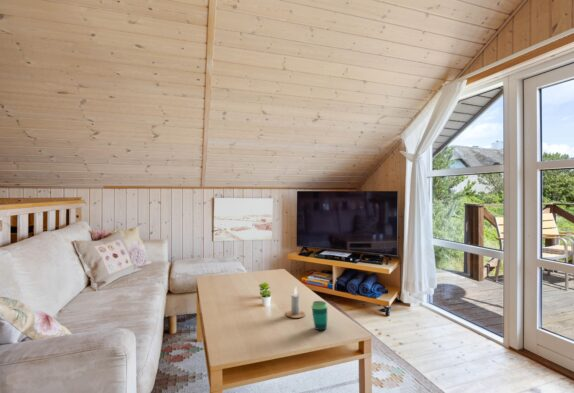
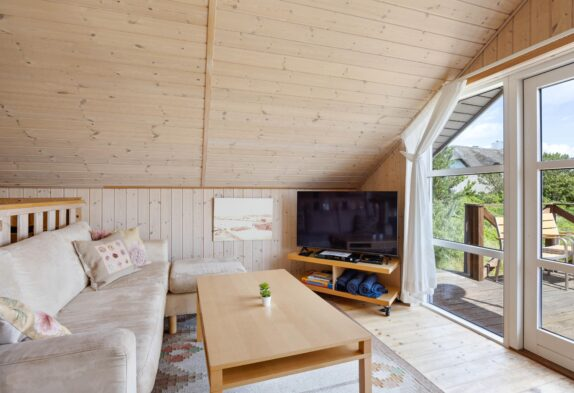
- candle (295, 300)
- cup (319, 315)
